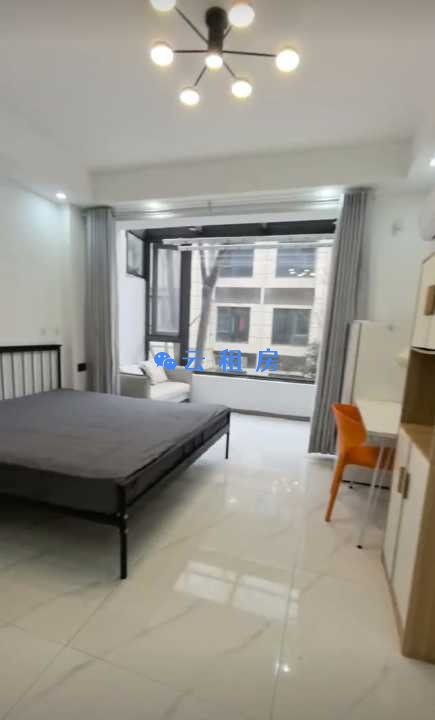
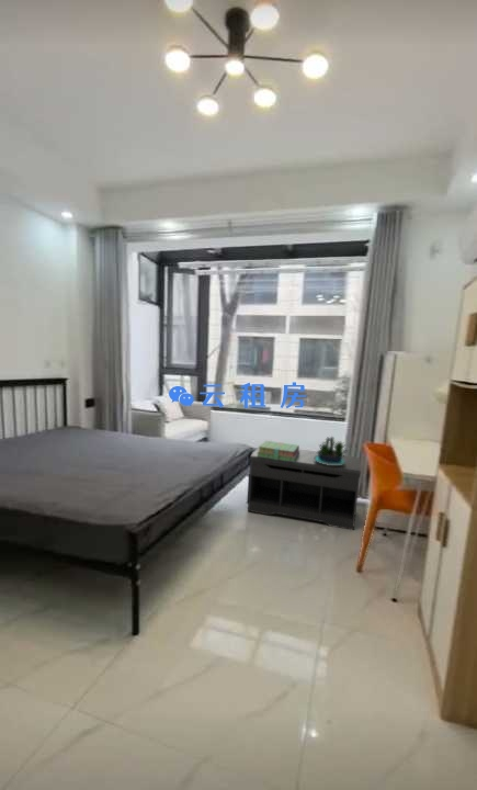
+ bench (303, 483)
+ potted plant (332, 450)
+ stack of books (279, 450)
